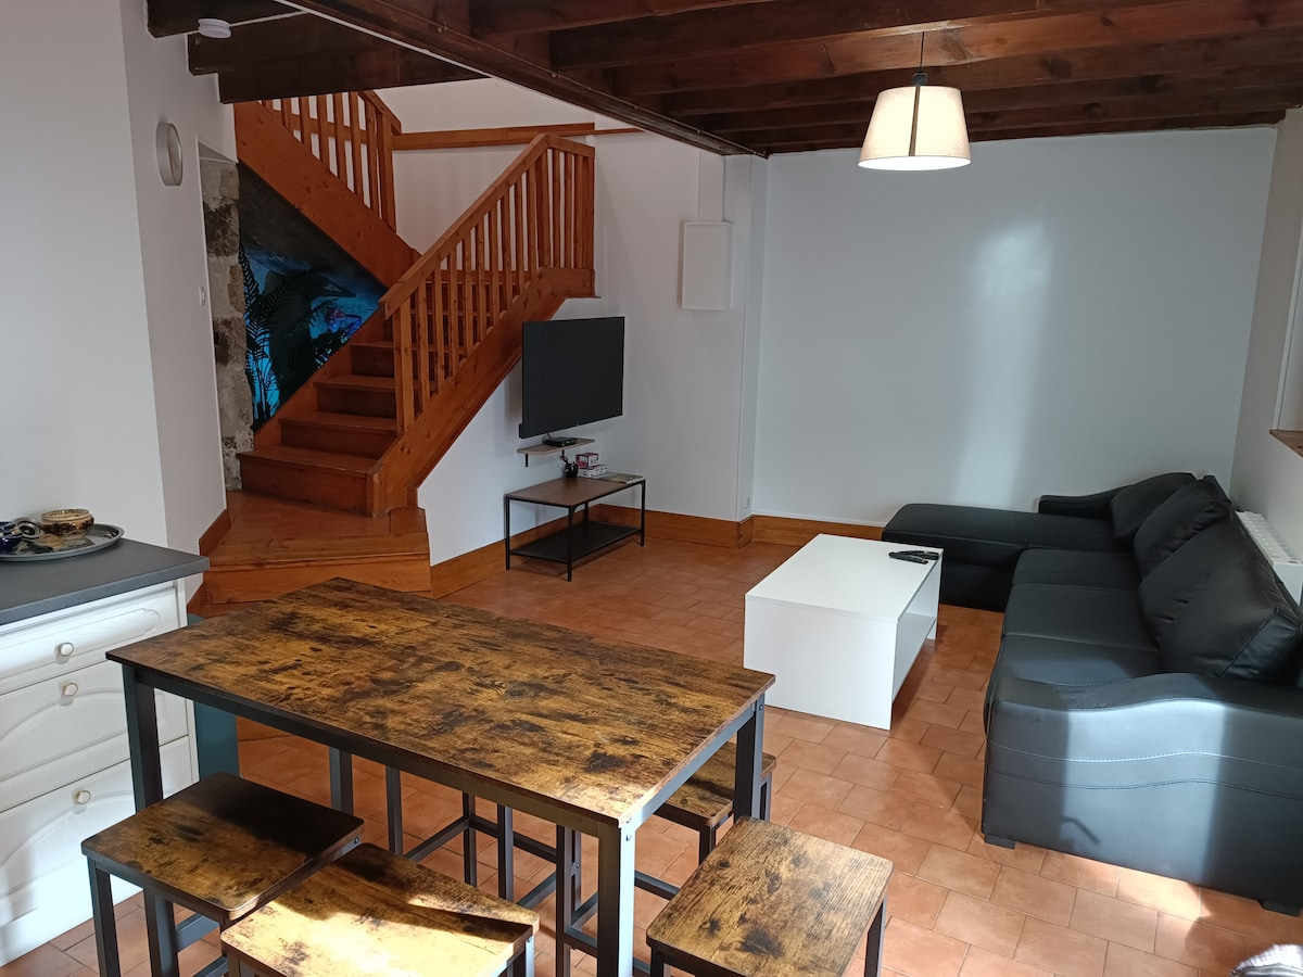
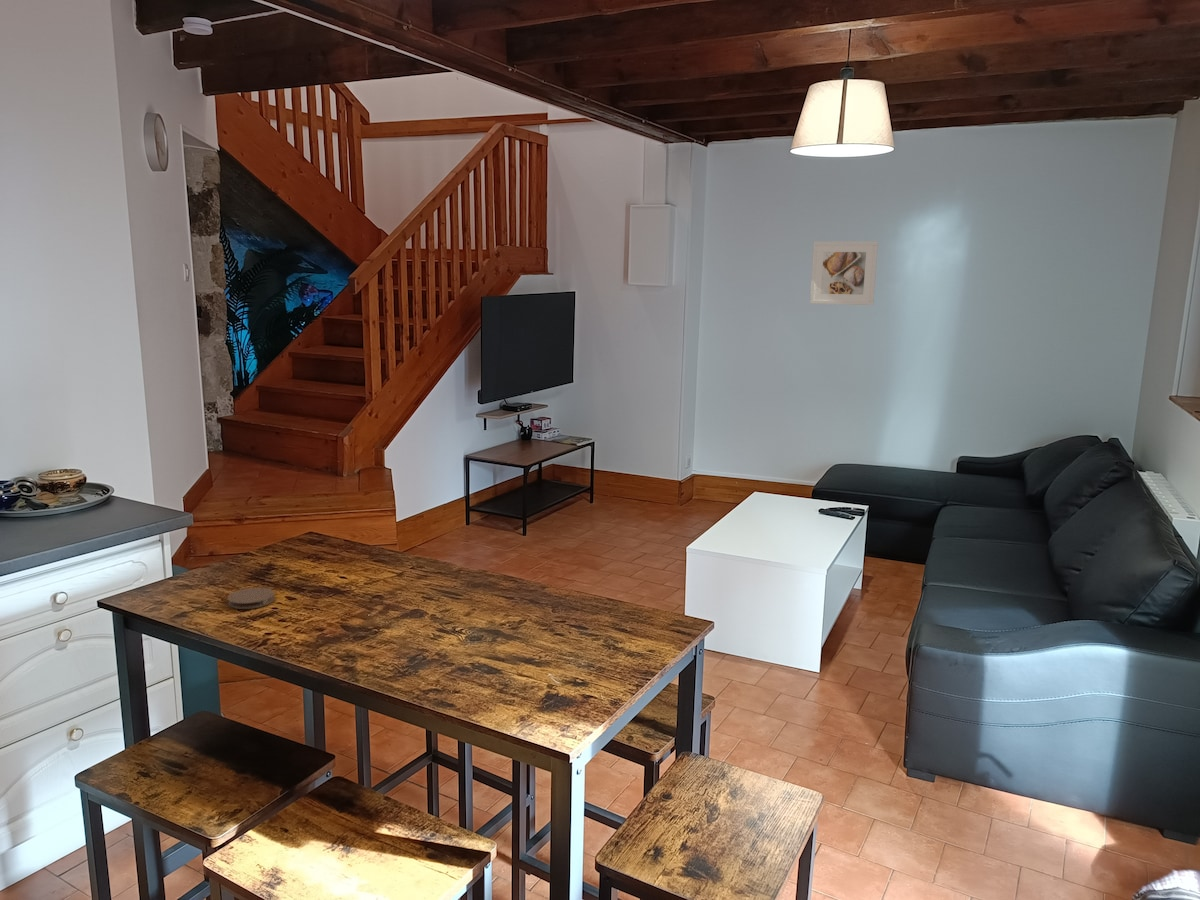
+ coaster (251, 597)
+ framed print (843, 273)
